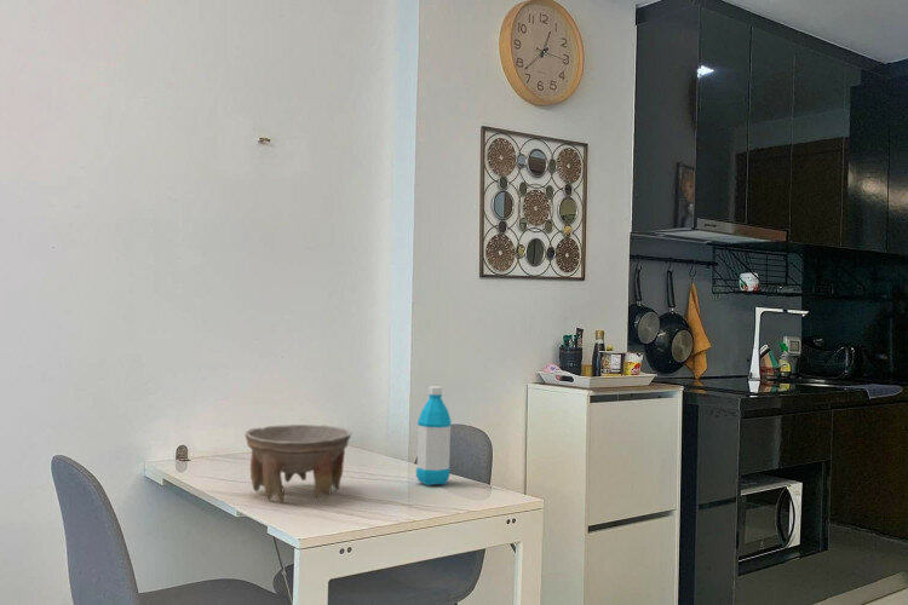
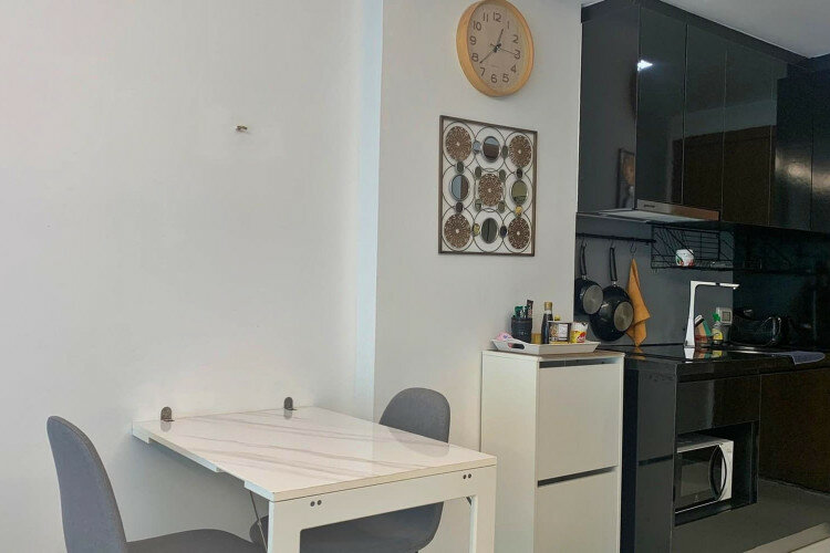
- water bottle (433, 434)
- bowl (298, 462)
